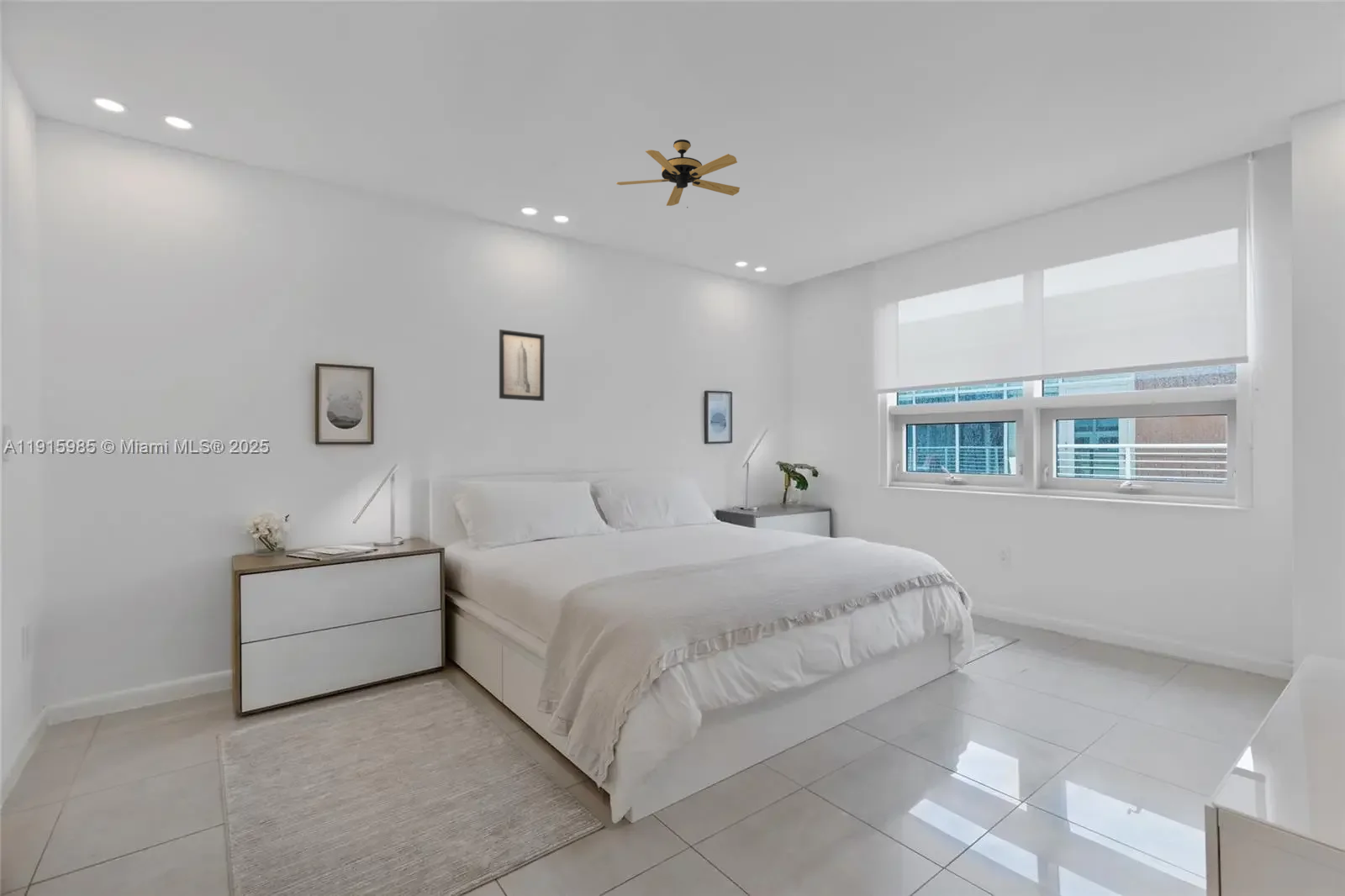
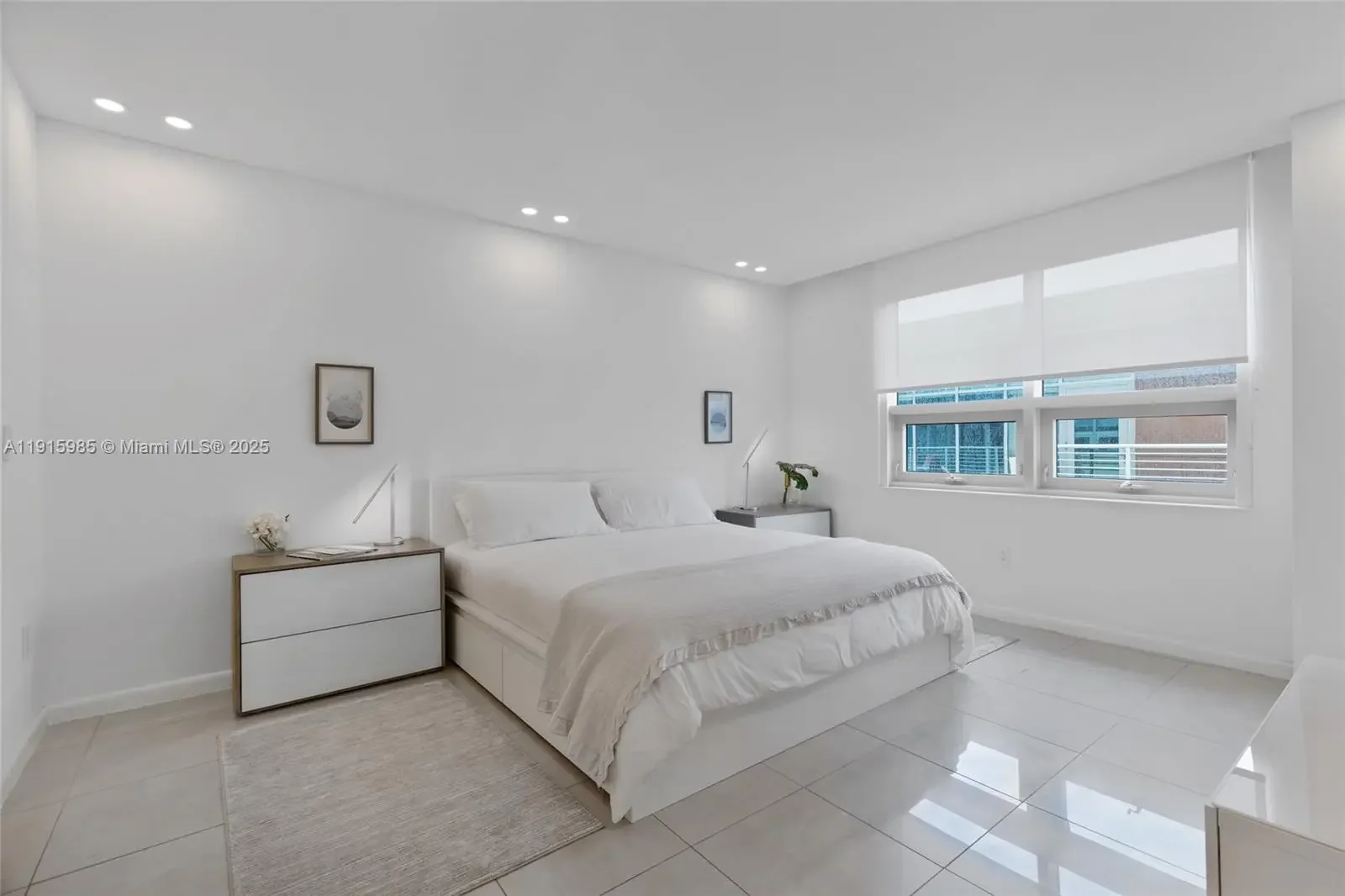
- wall art (522, 366)
- ceiling fan (678, 177)
